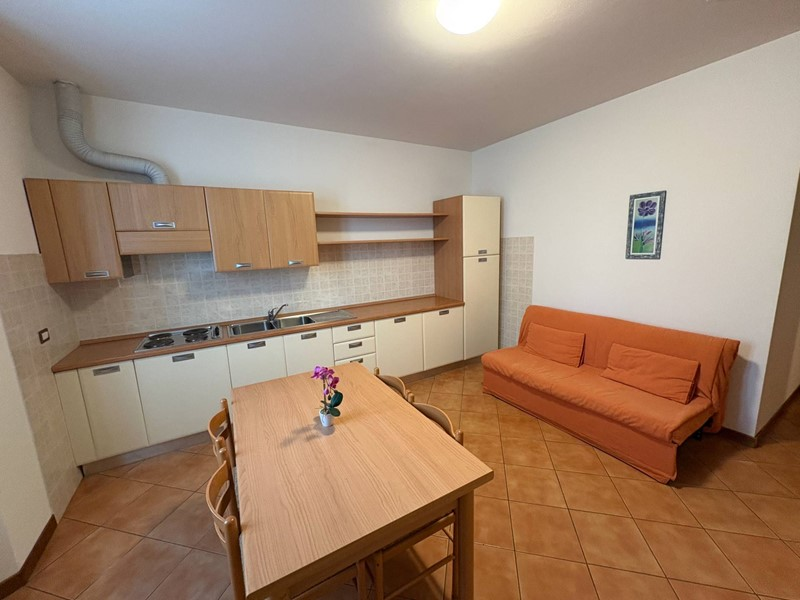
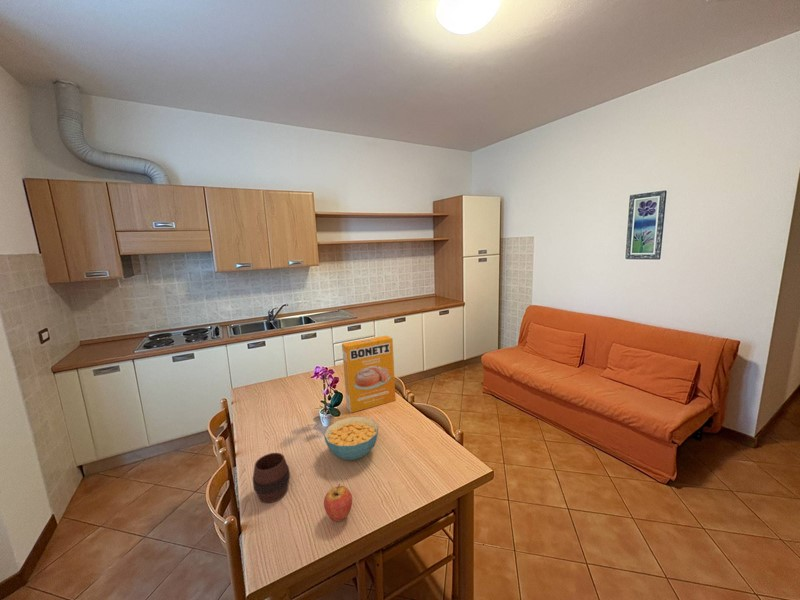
+ fruit (338, 501)
+ cereal bowl (352, 442)
+ cup (271, 477)
+ cereal box (369, 372)
